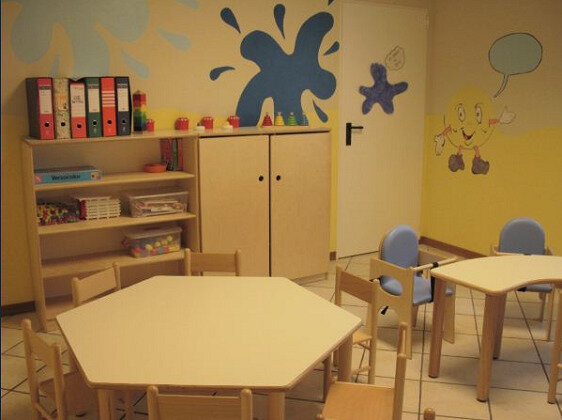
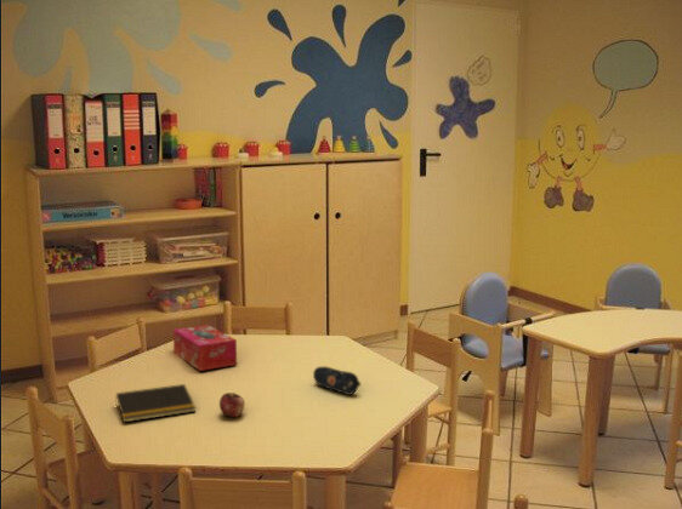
+ apple (232, 404)
+ tissue box (204, 345)
+ pencil case (335, 379)
+ notepad (155, 401)
